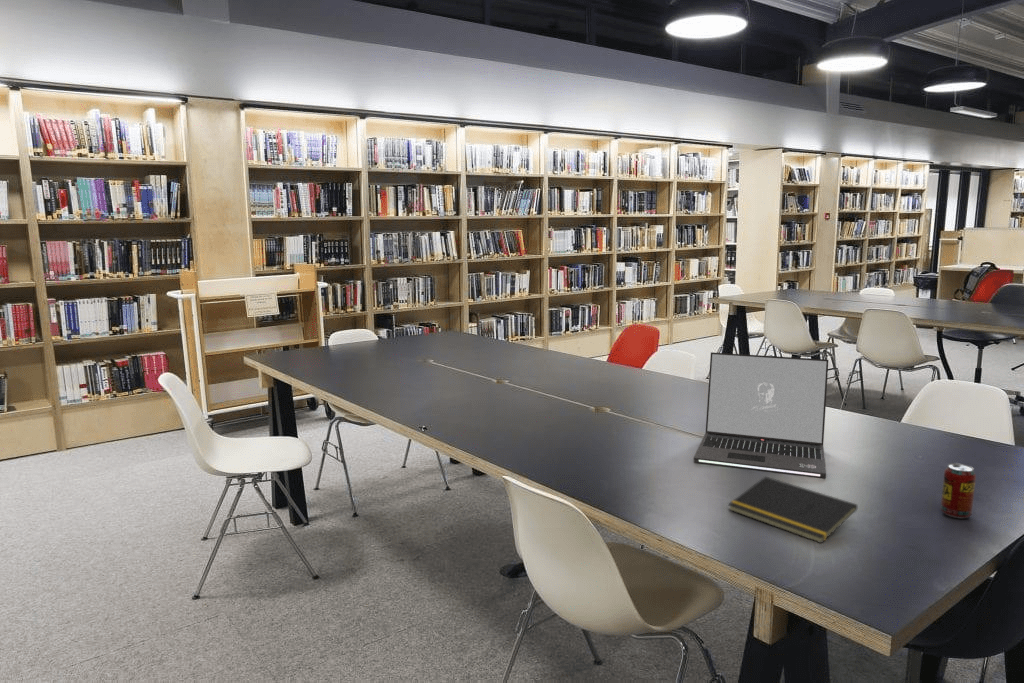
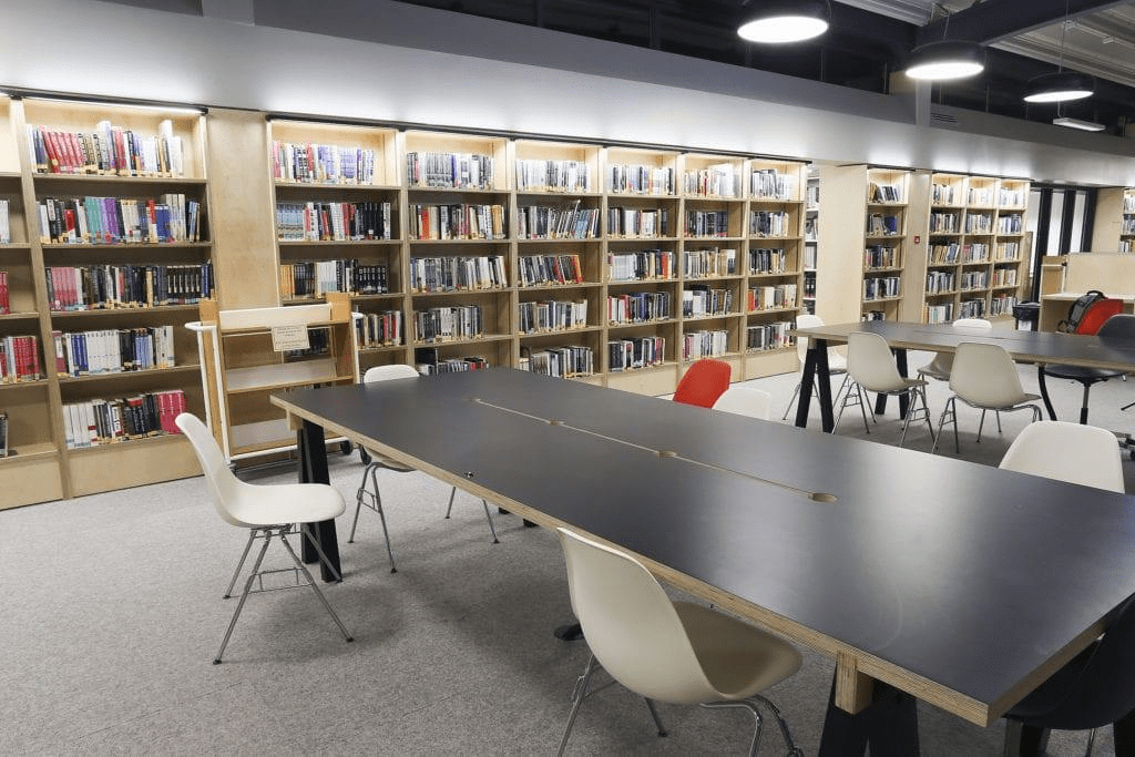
- laptop (762, 409)
- beverage can (958, 490)
- notepad (791, 507)
